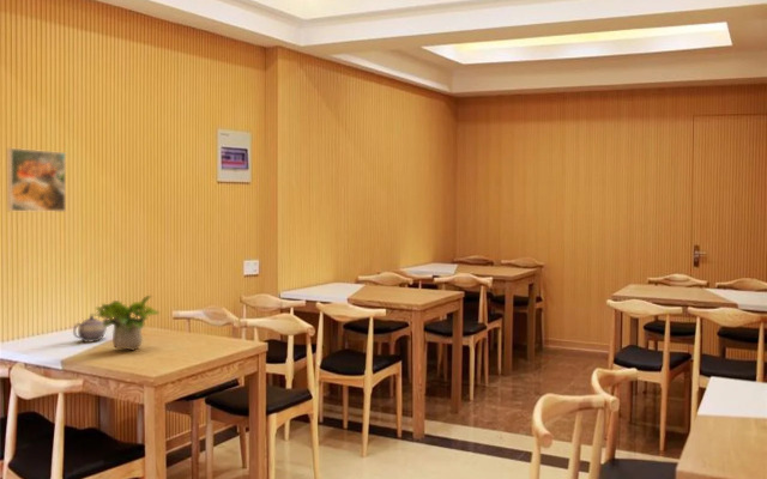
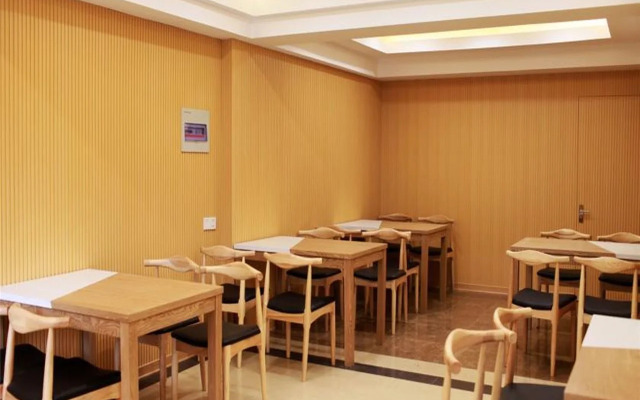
- potted plant (125, 322)
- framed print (37, 181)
- teapot (91, 328)
